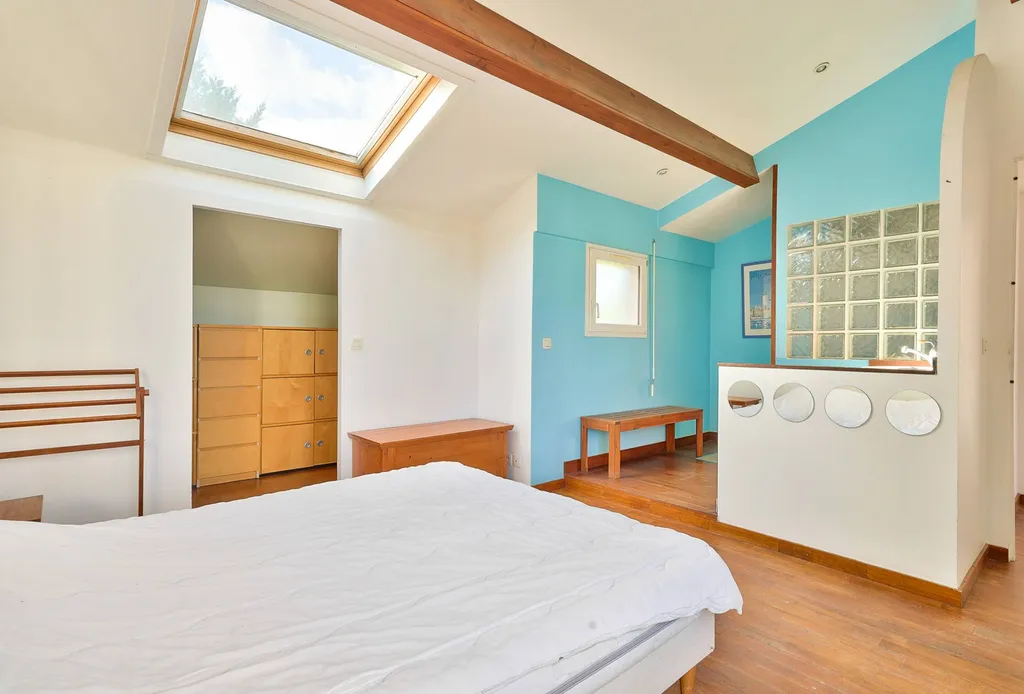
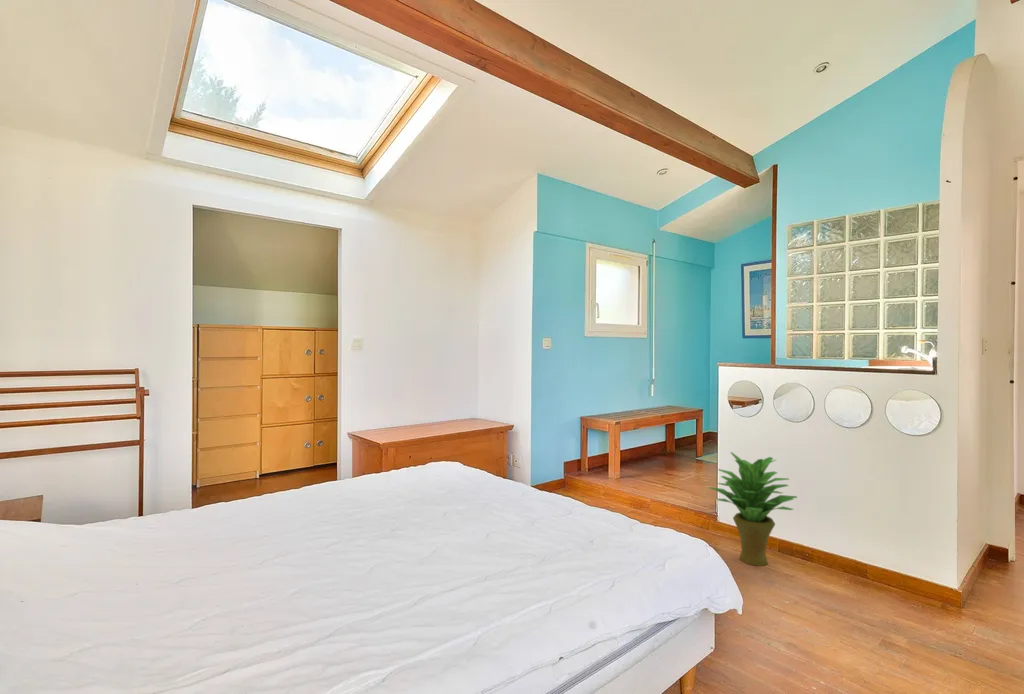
+ potted plant (754, 507)
